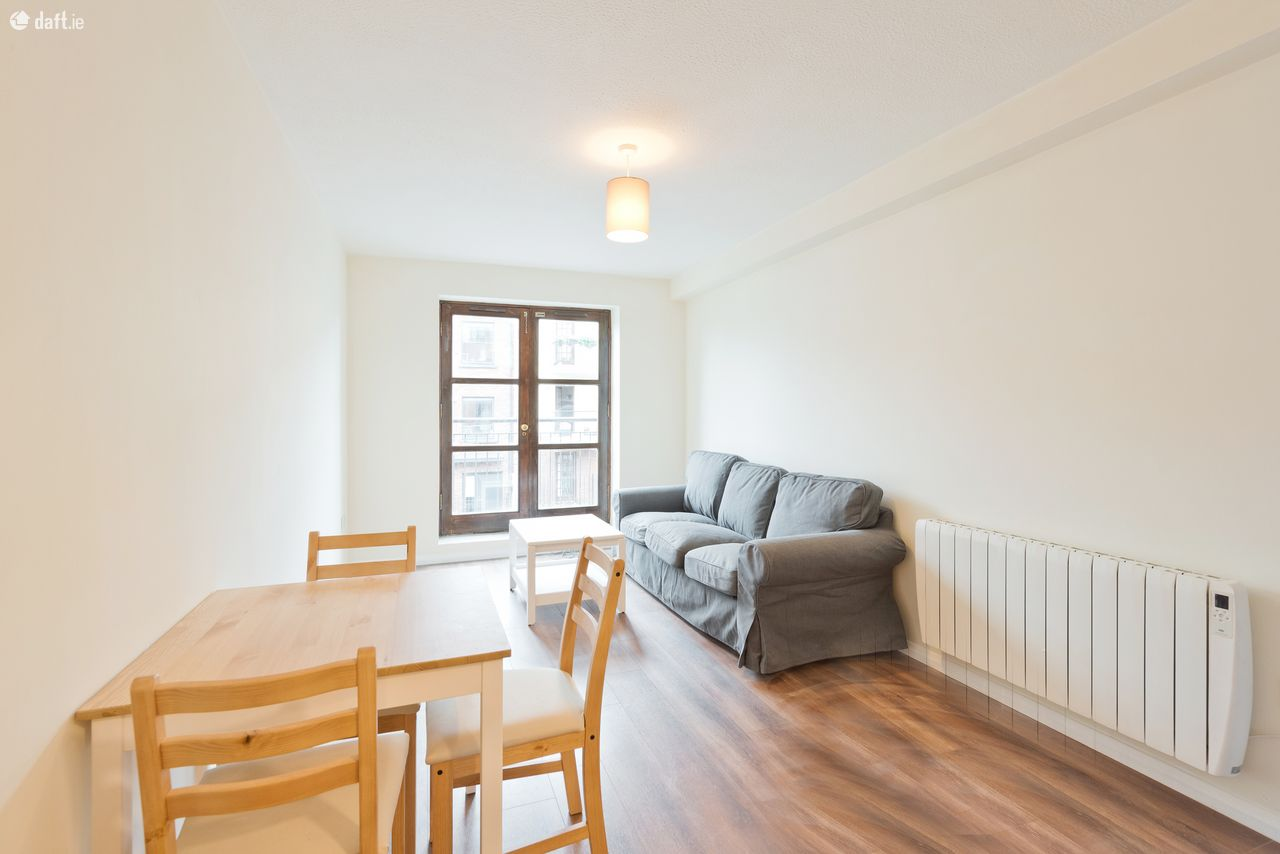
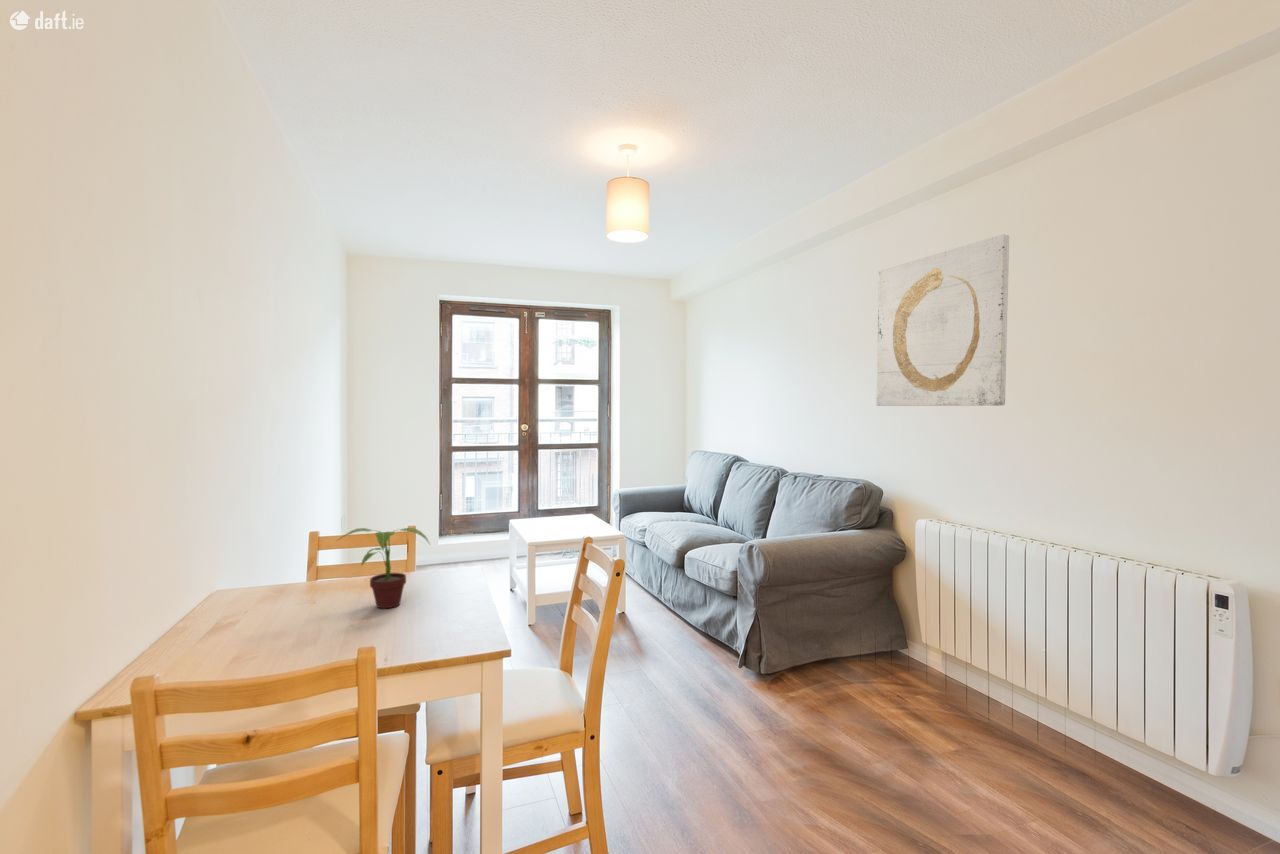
+ potted plant (385, 565)
+ wall art (935, 330)
